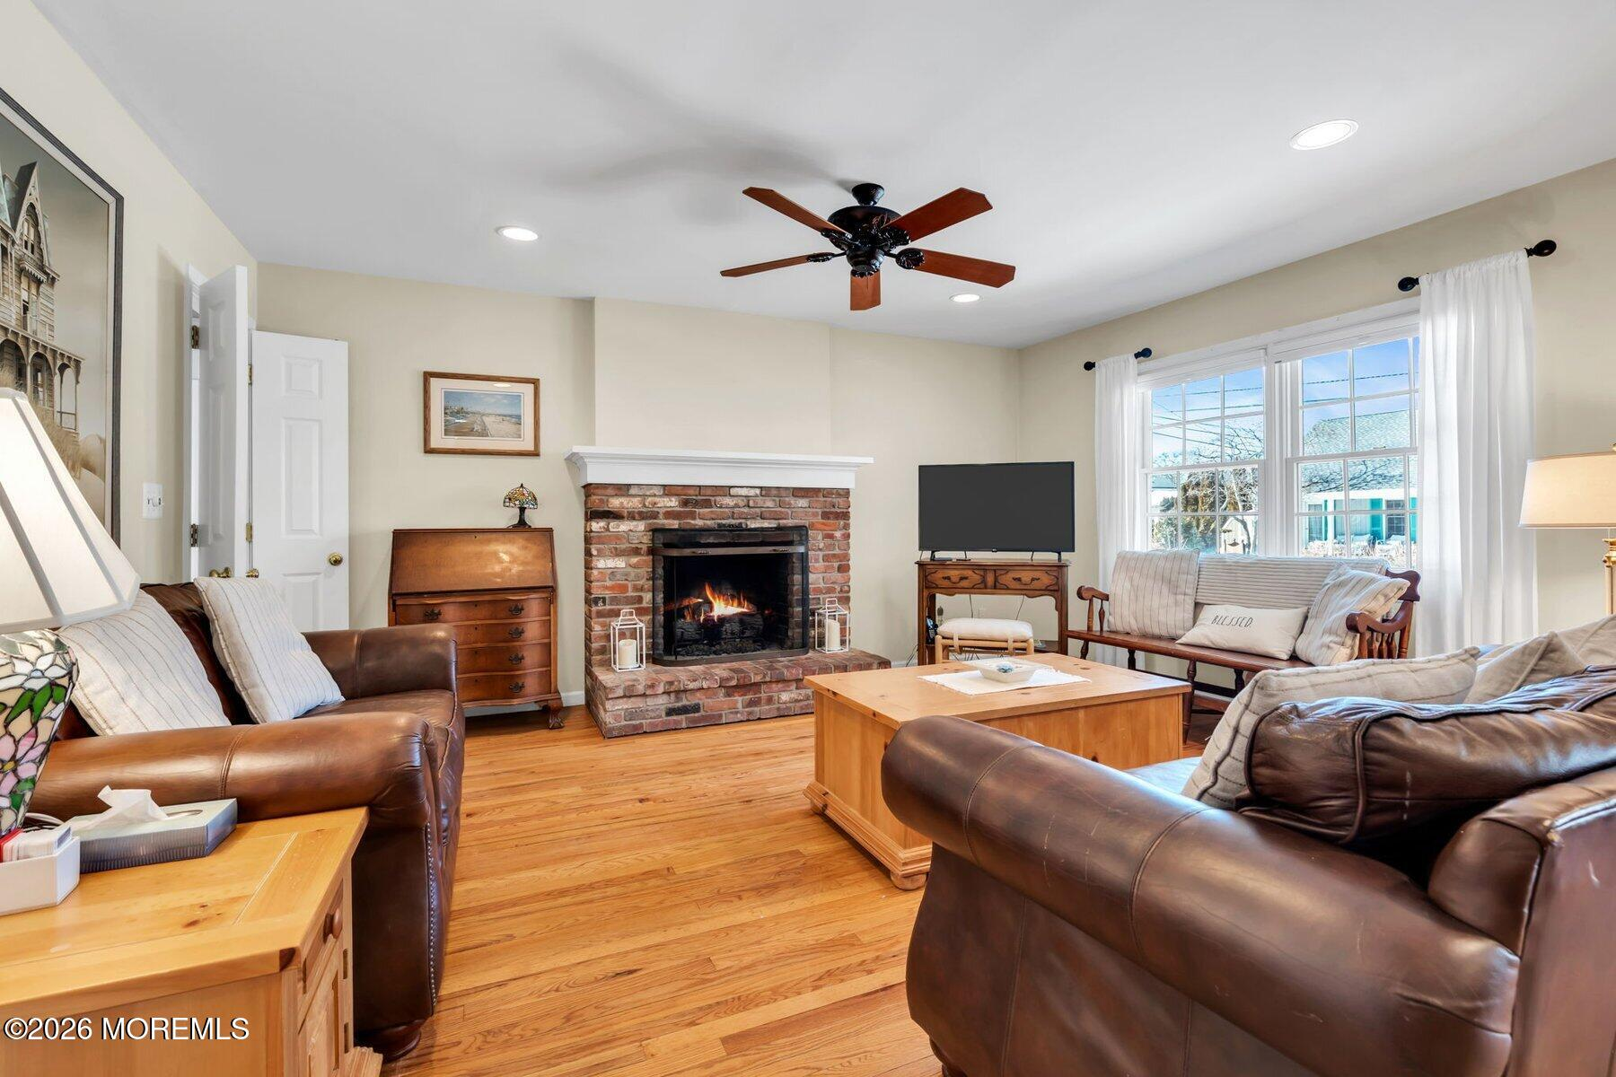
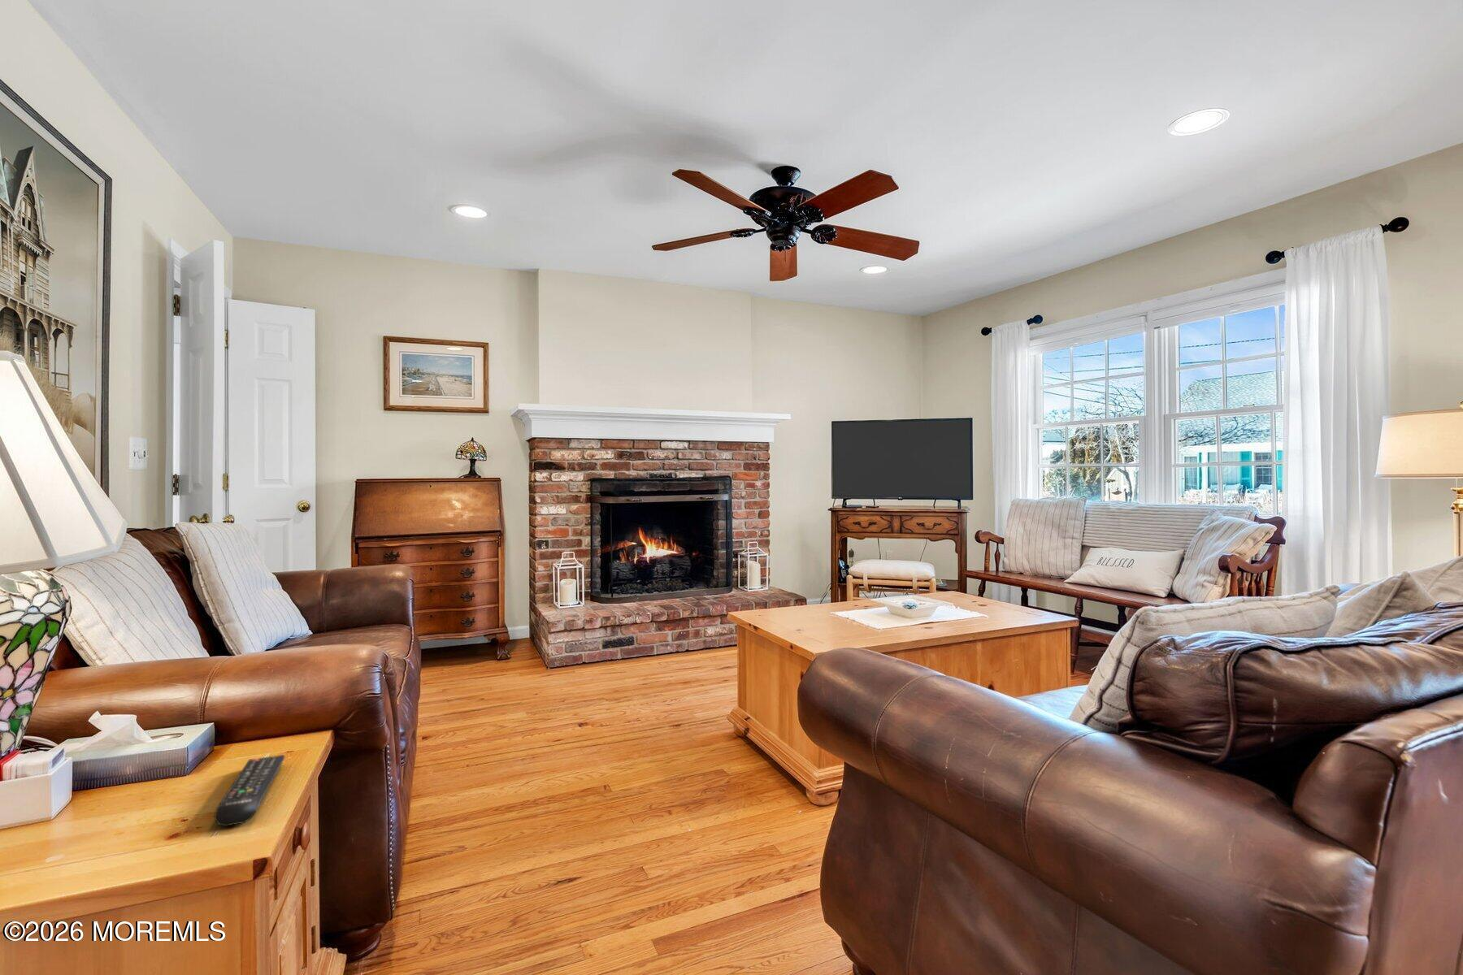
+ remote control (253, 785)
